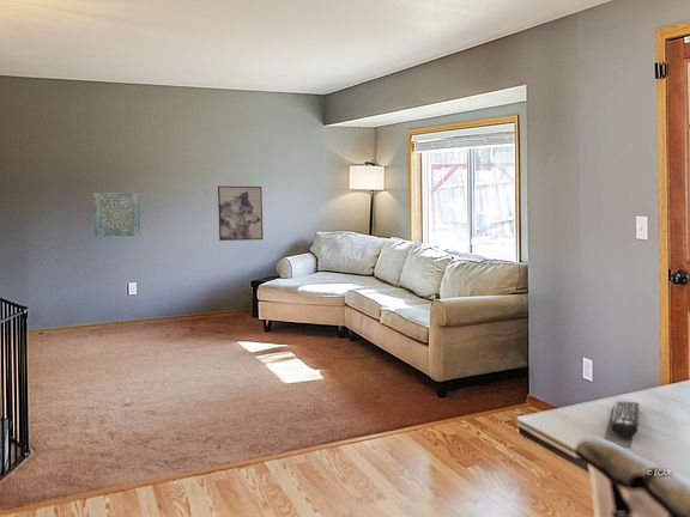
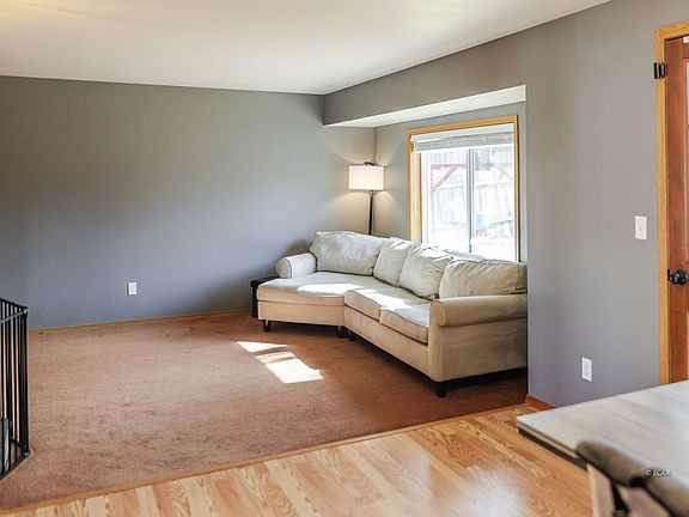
- wall art (116, 214)
- wall art (240, 213)
- remote control (625, 415)
